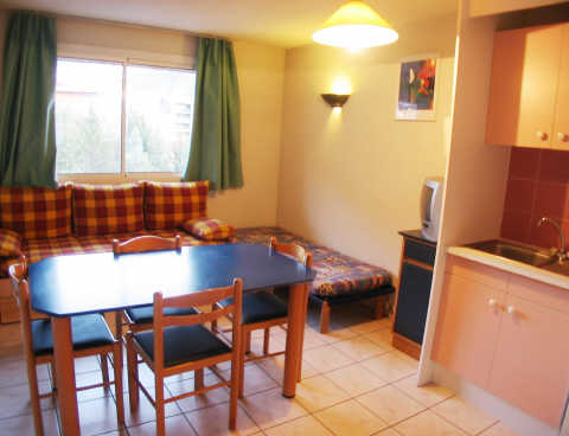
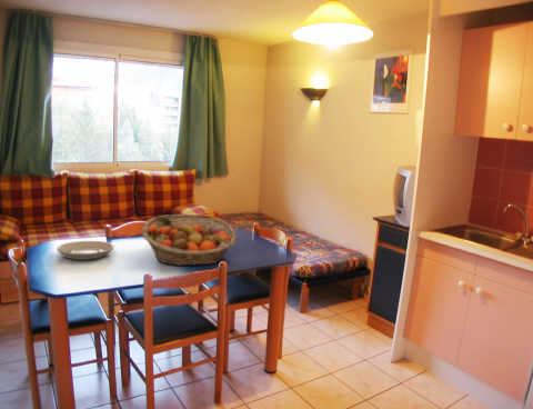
+ plate (86, 250)
+ fruit basket (190, 238)
